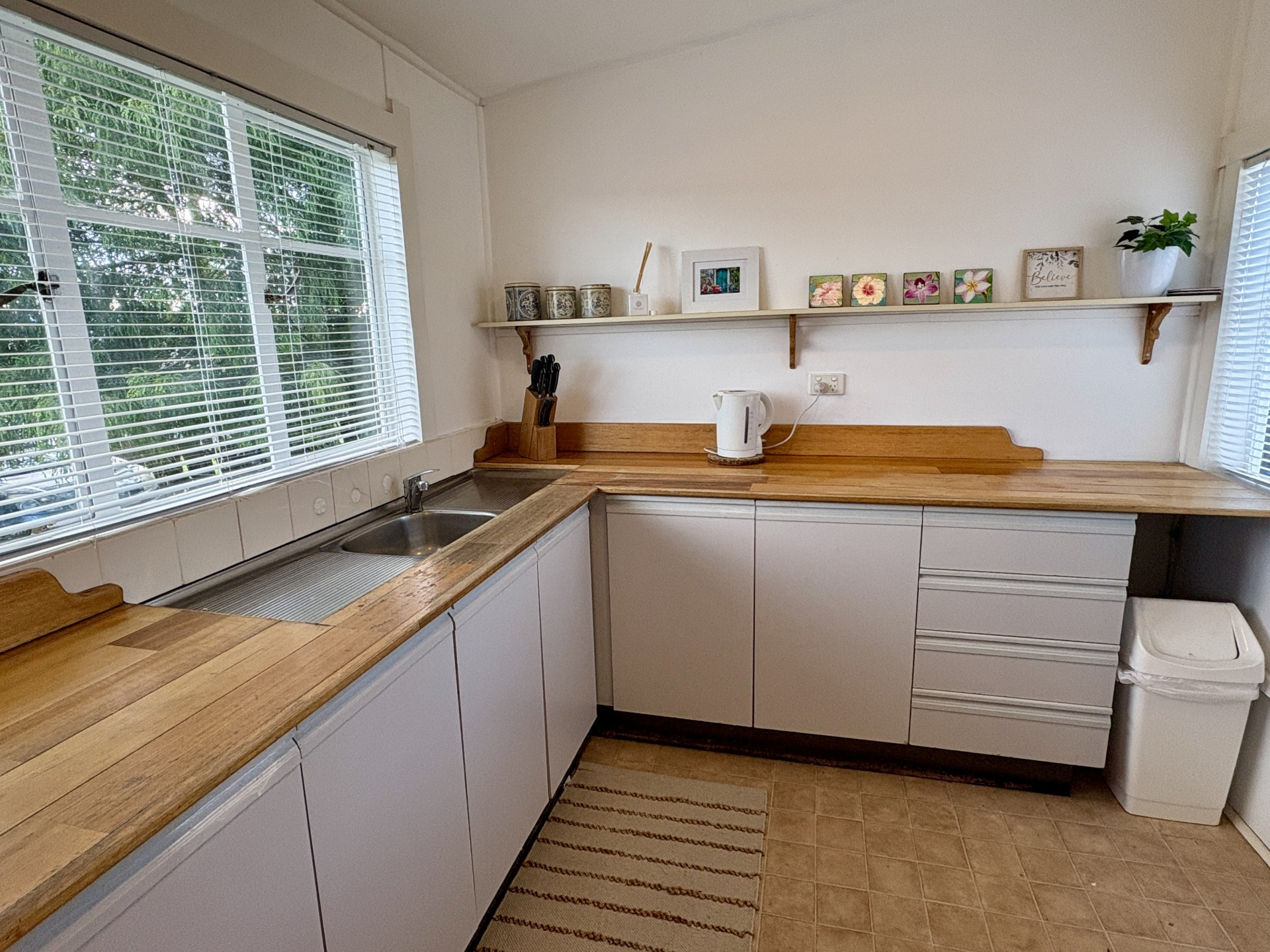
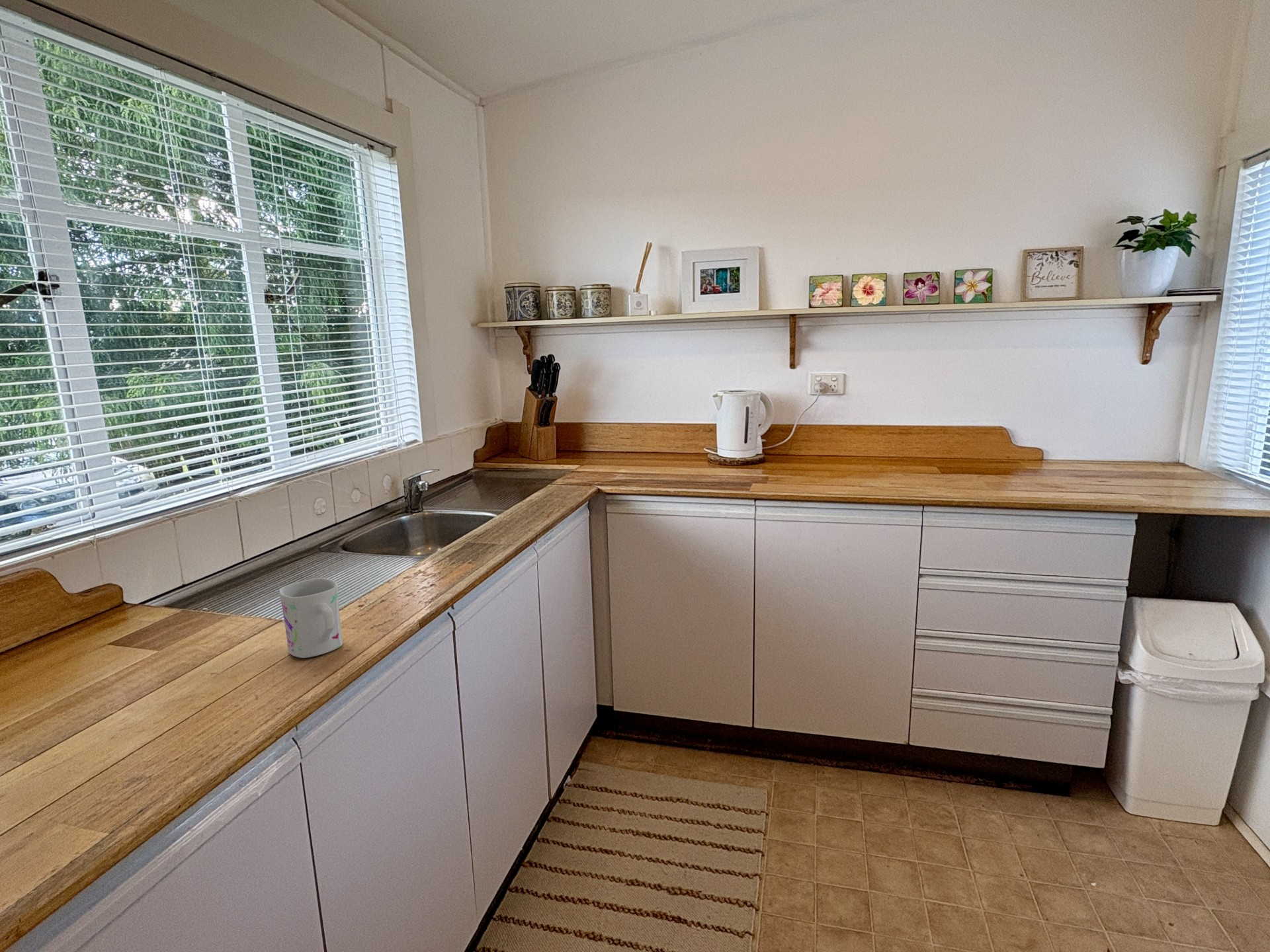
+ mug (316, 619)
